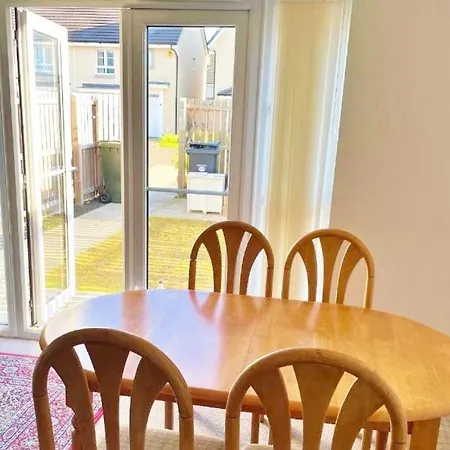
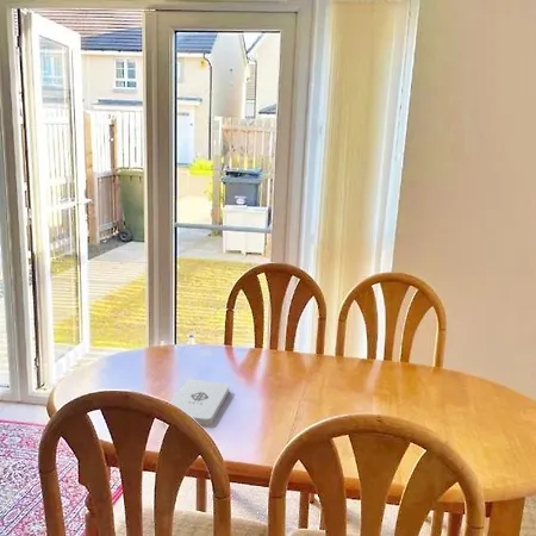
+ notepad (198, 400)
